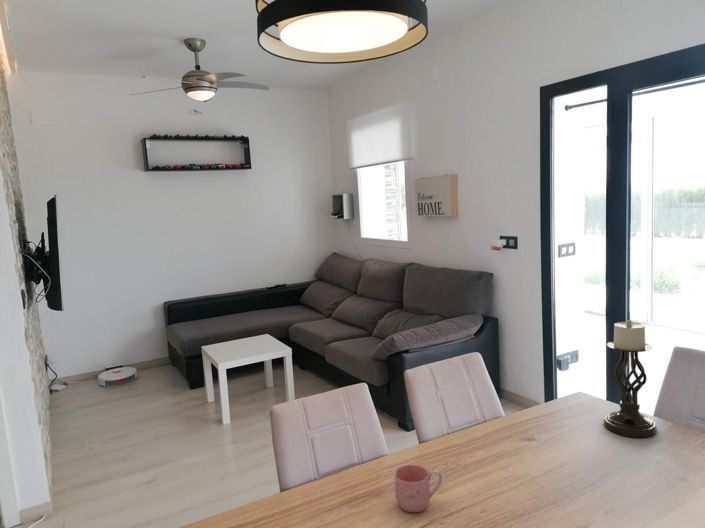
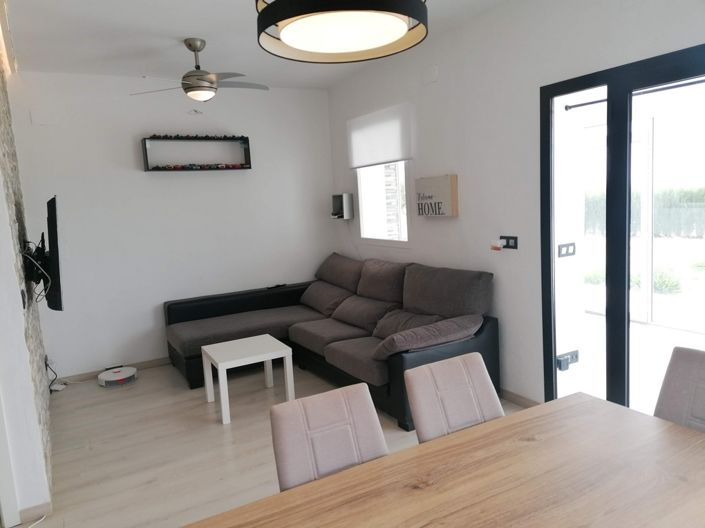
- mug (418, 487)
- candle holder (629, 374)
